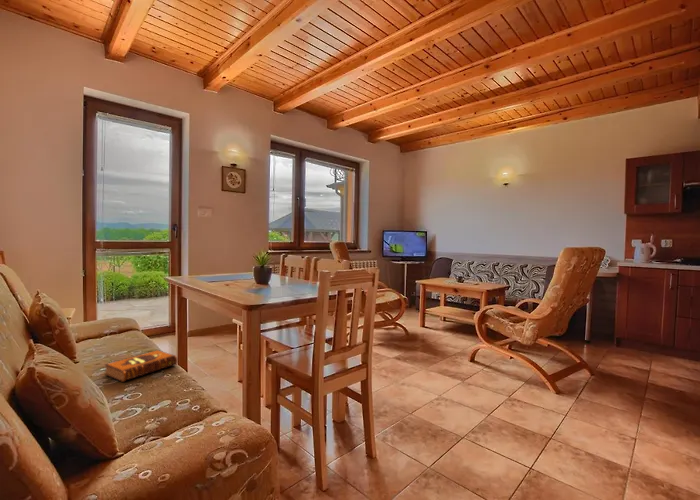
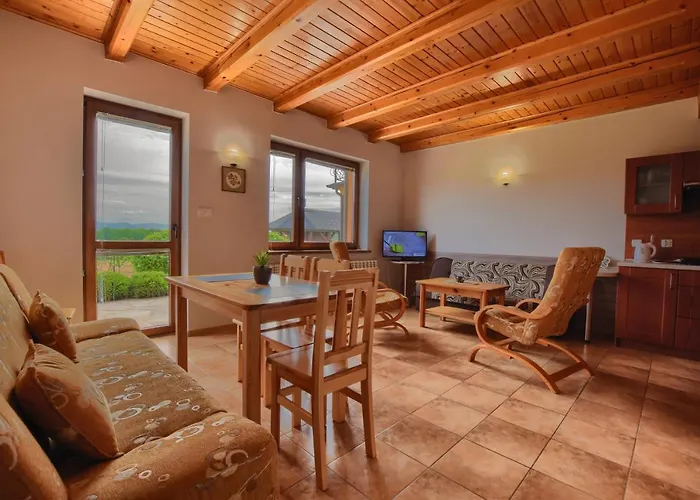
- hardback book (142, 365)
